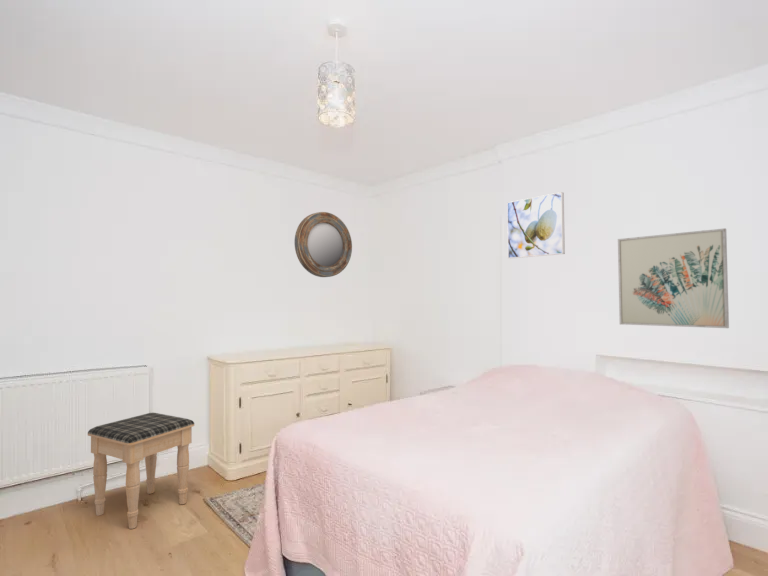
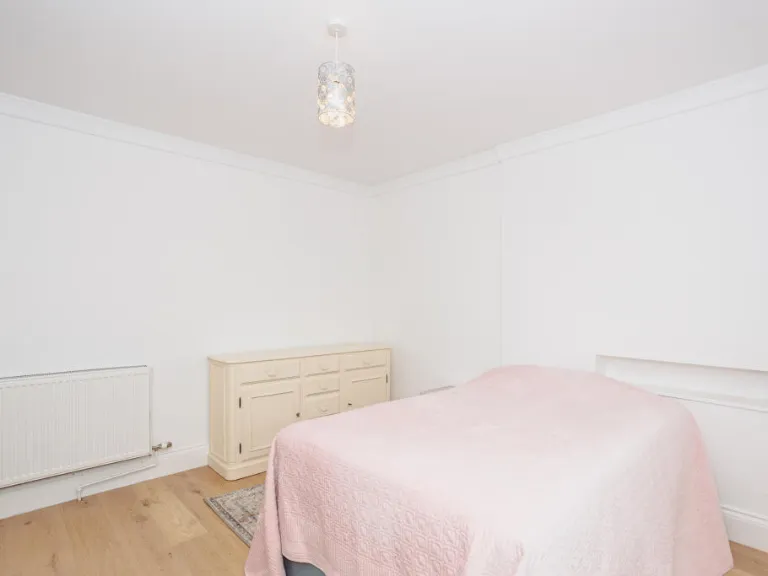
- footstool (145, 464)
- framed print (534, 227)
- wall art (669, 280)
- home mirror (324, 244)
